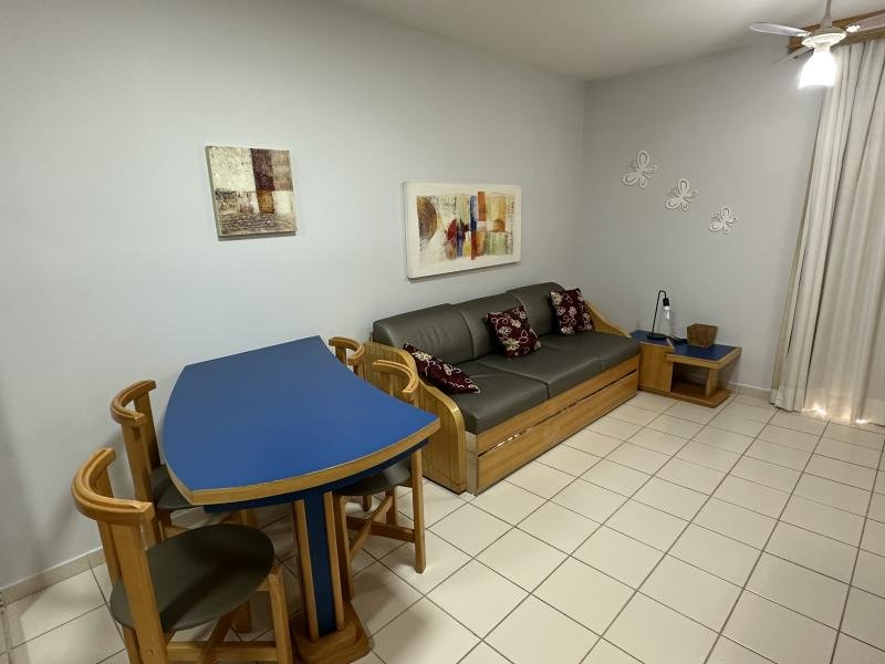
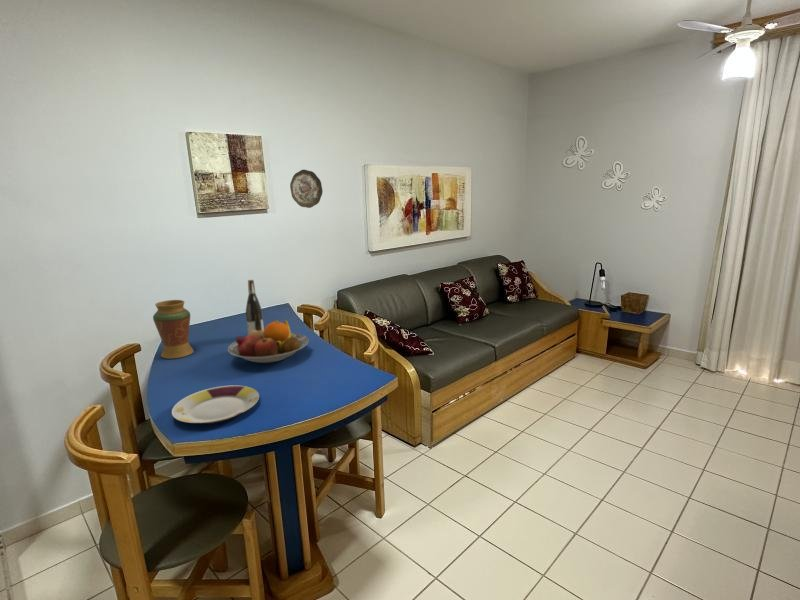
+ wine bottle (253, 308)
+ decorative plate (305, 189)
+ plate (217, 405)
+ decorative vase (173, 328)
+ fruit bowl (268, 340)
